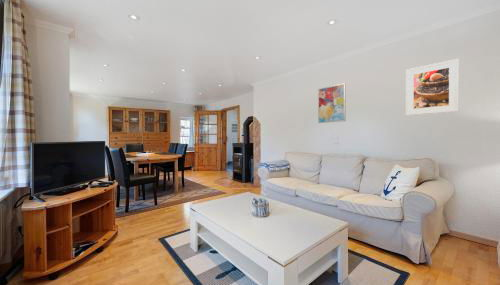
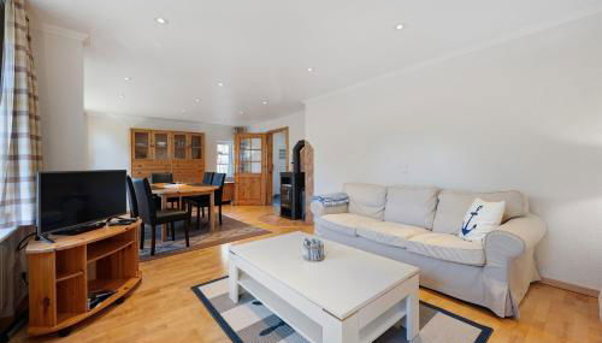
- wall art (331, 104)
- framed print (430, 89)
